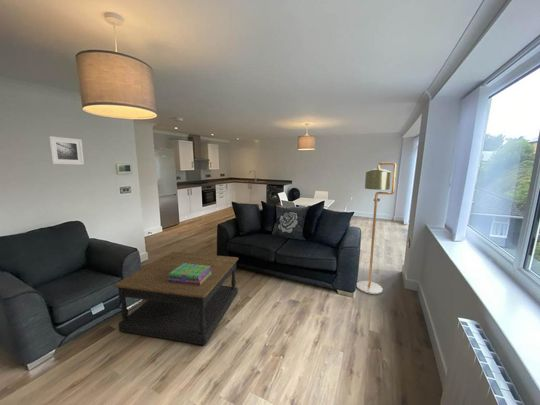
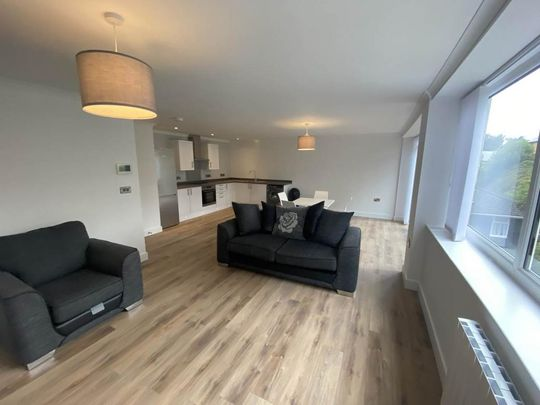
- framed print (67, 151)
- floor lamp (374, 227)
- coffee table (185, 289)
- stack of books (190, 273)
